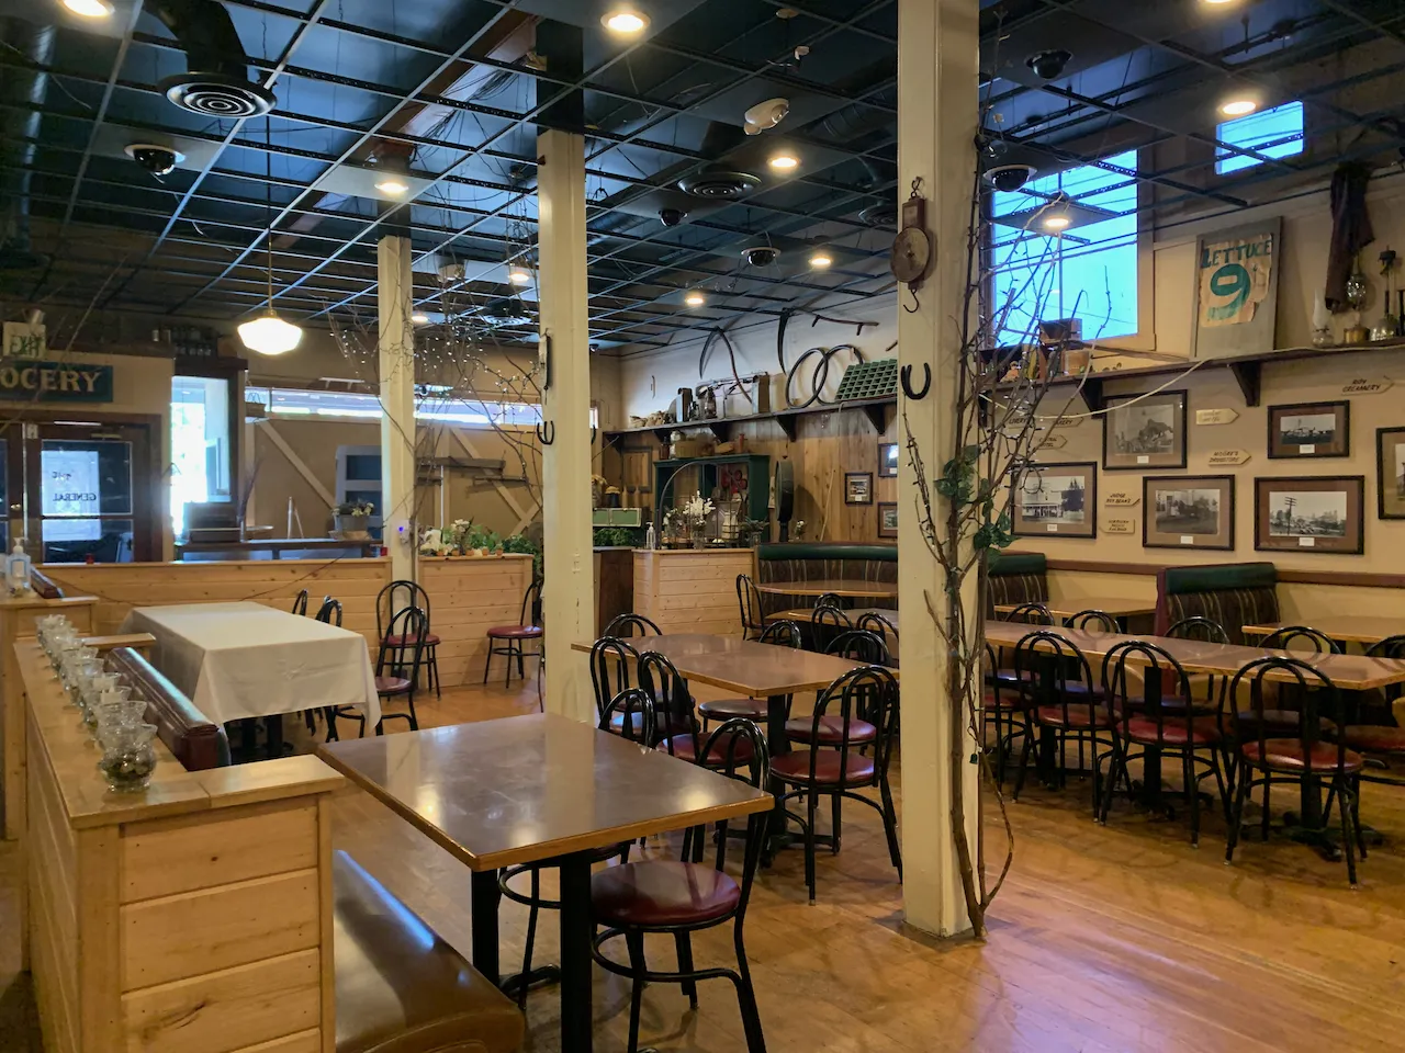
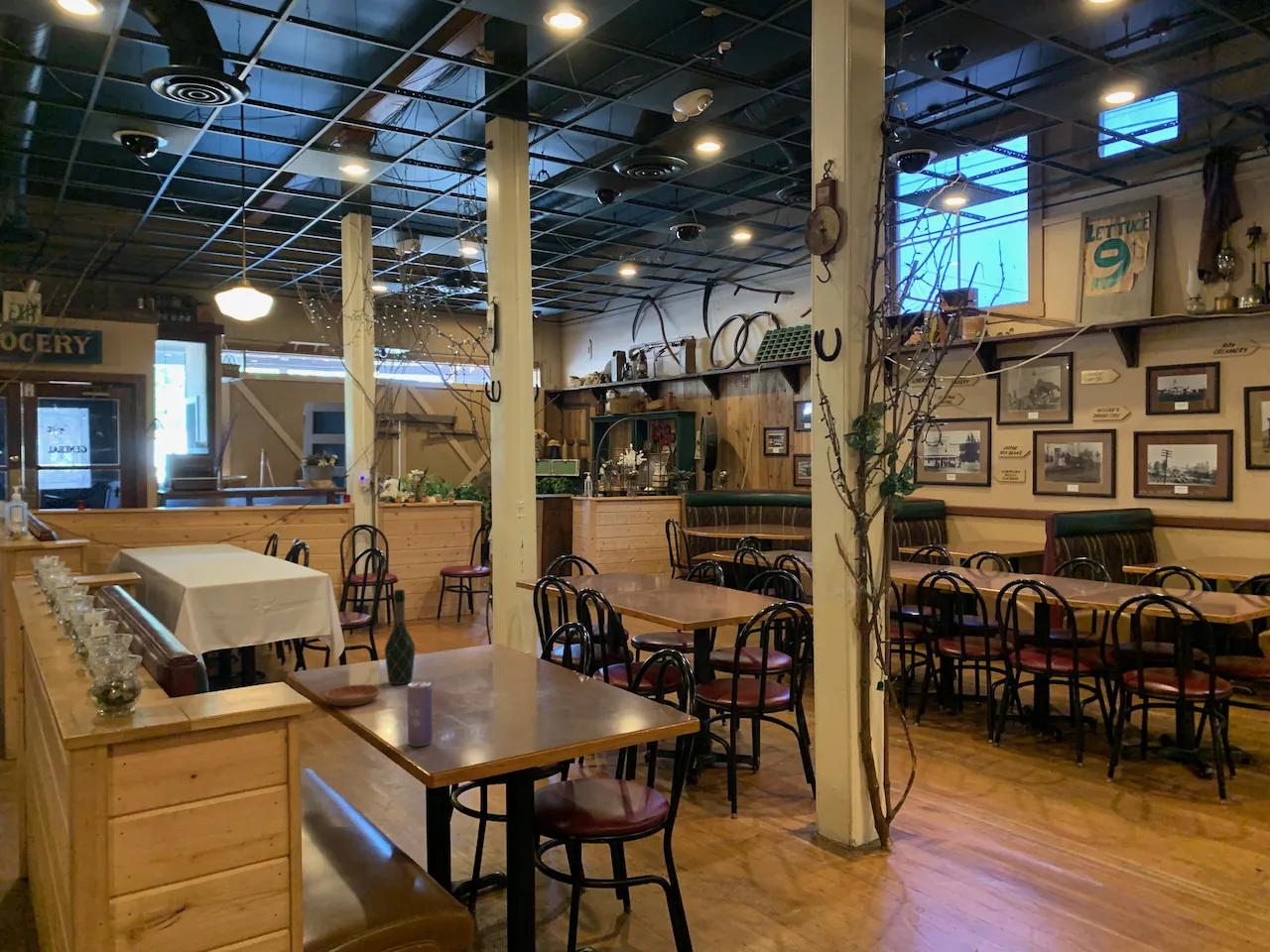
+ beverage can (420, 713)
+ wine bottle (399, 636)
+ saucer (352, 695)
